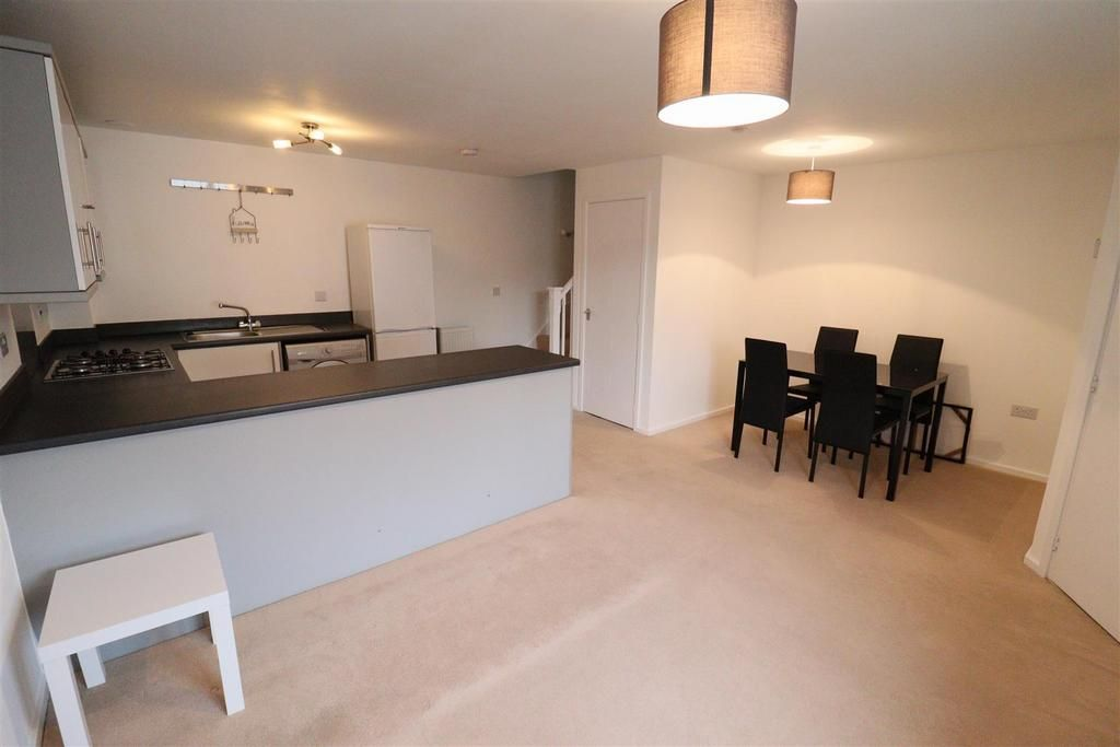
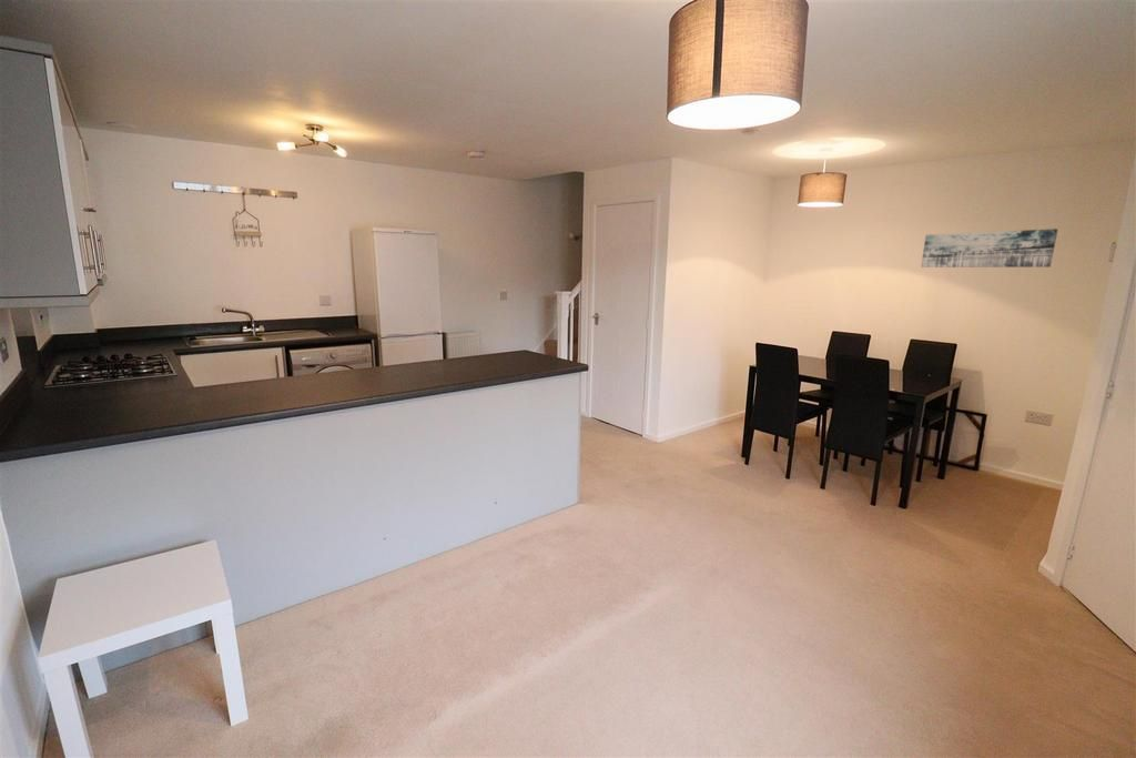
+ wall art (984, 250)
